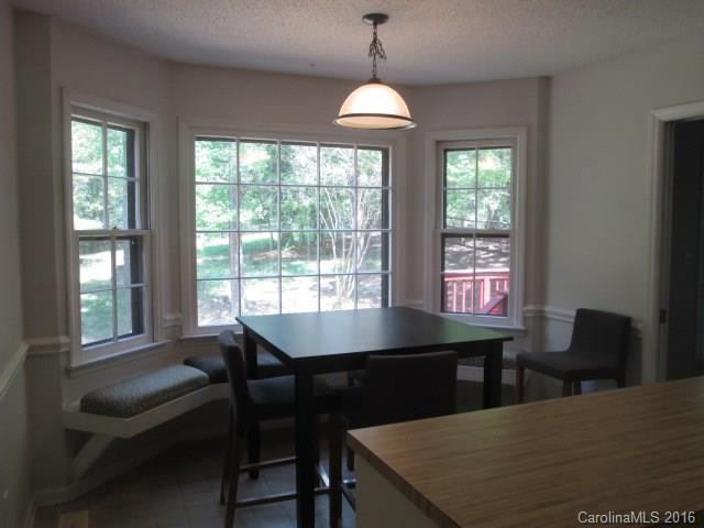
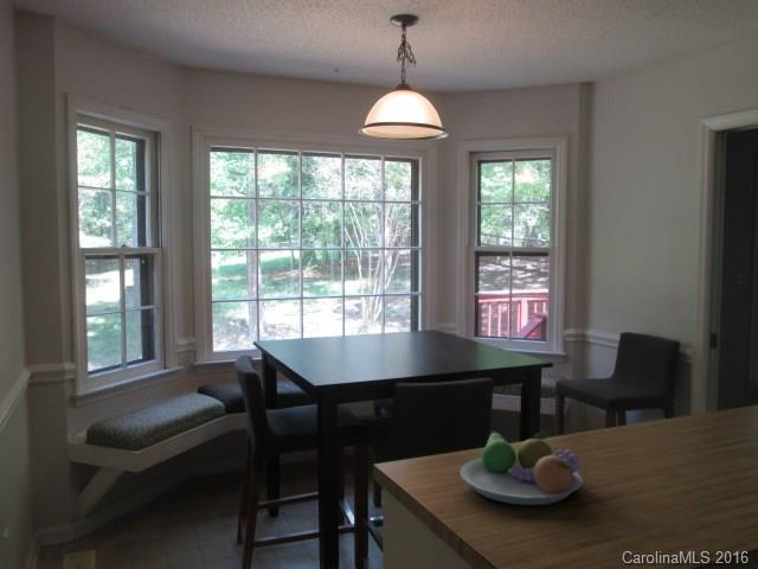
+ fruit bowl (519, 461)
